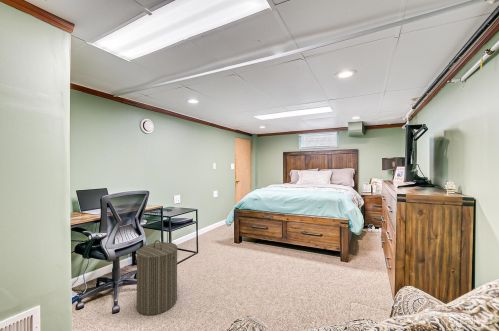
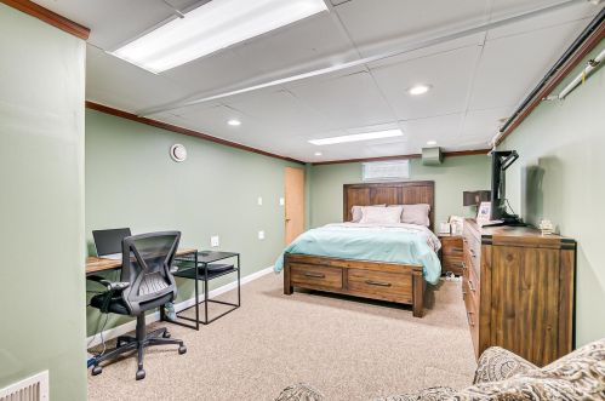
- laundry hamper (157, 271)
